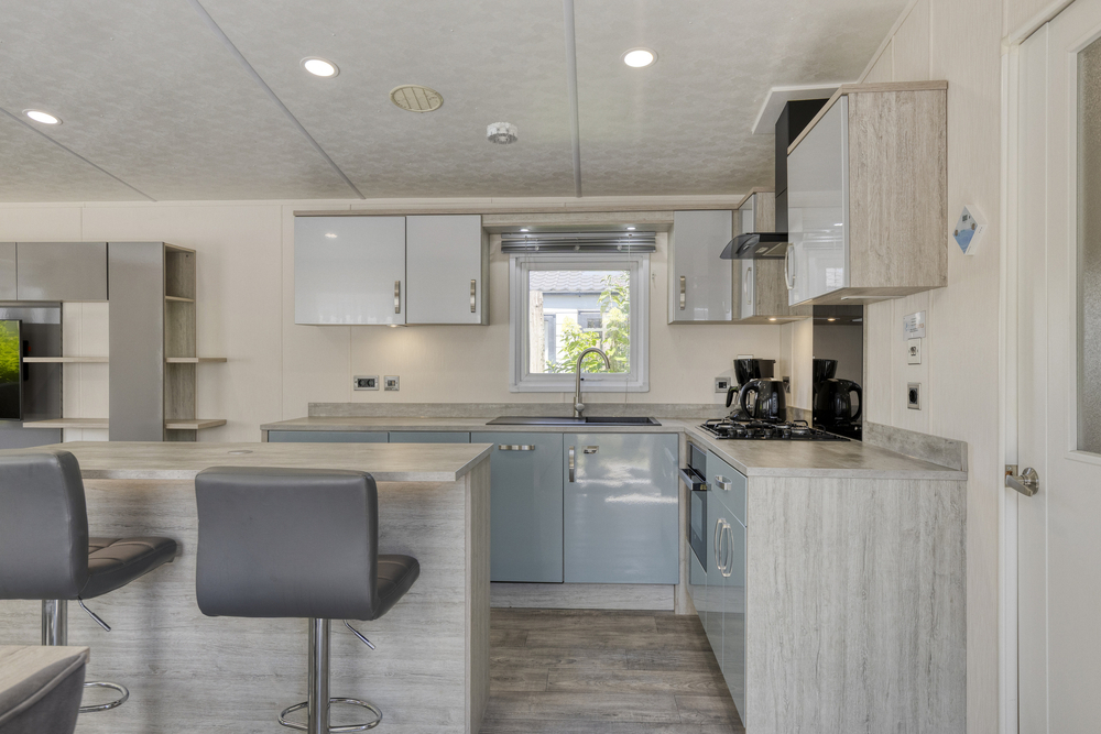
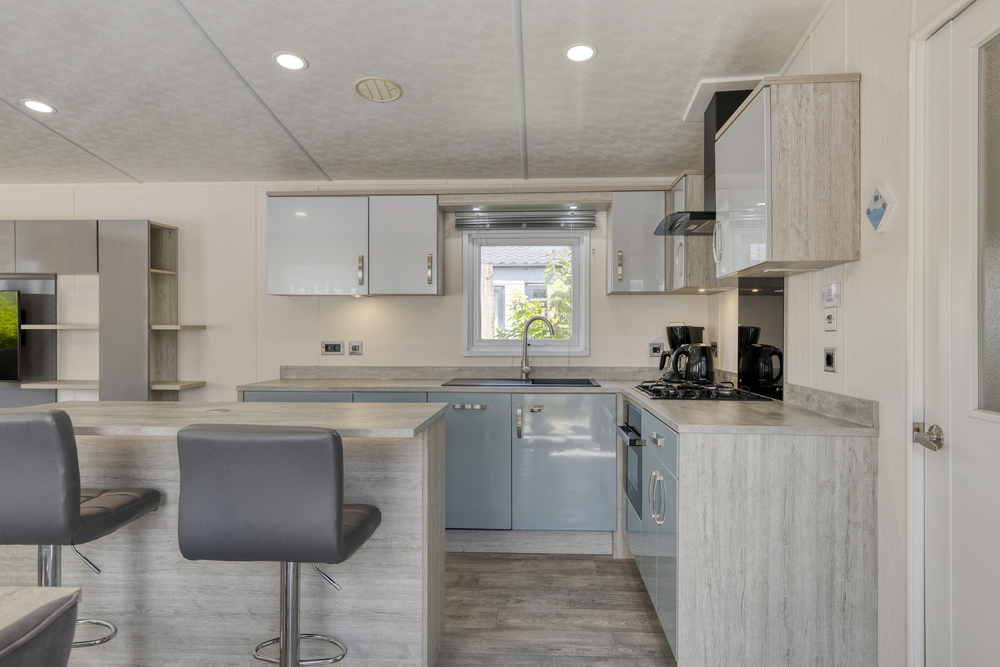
- smoke detector (502, 132)
